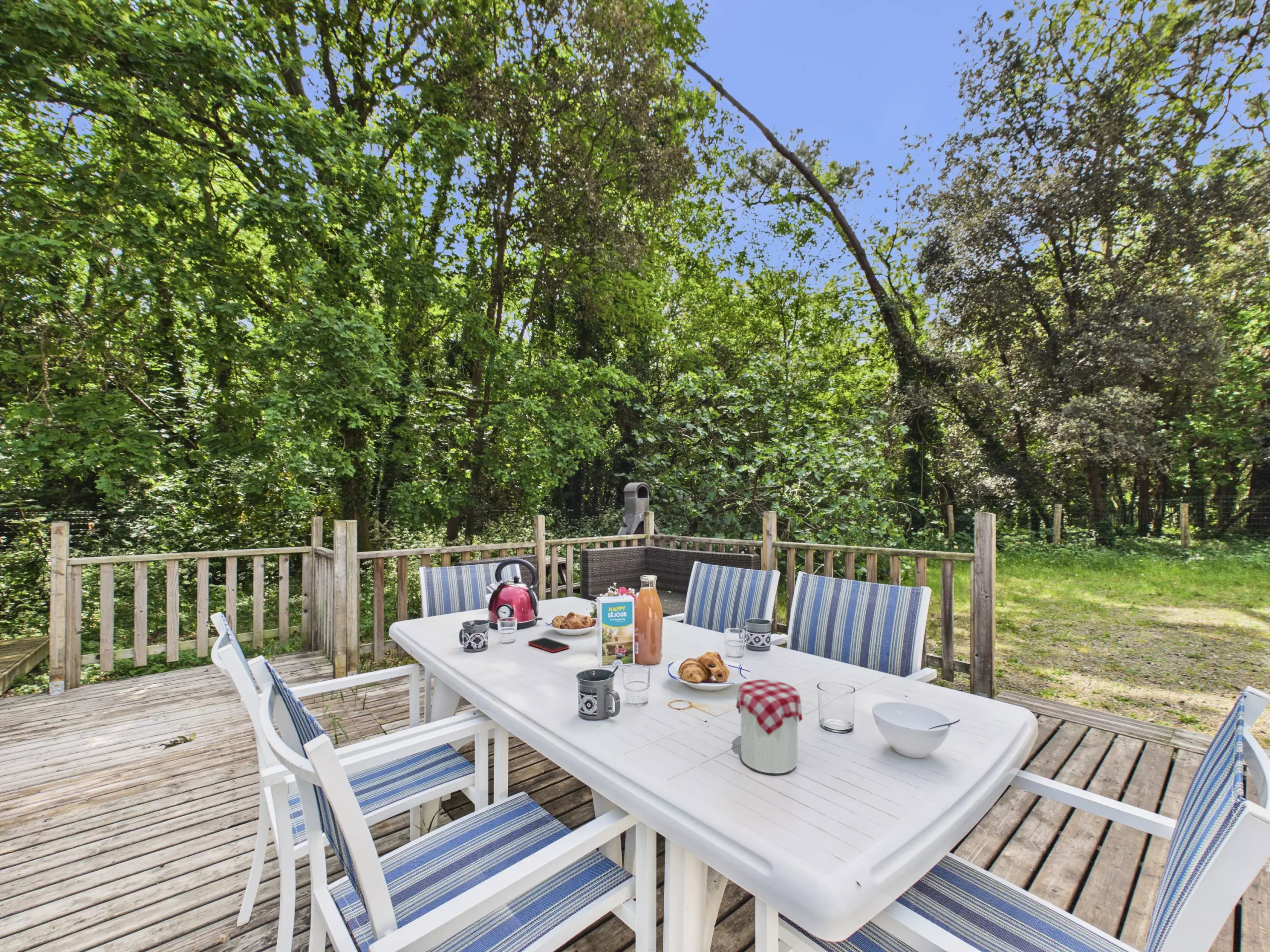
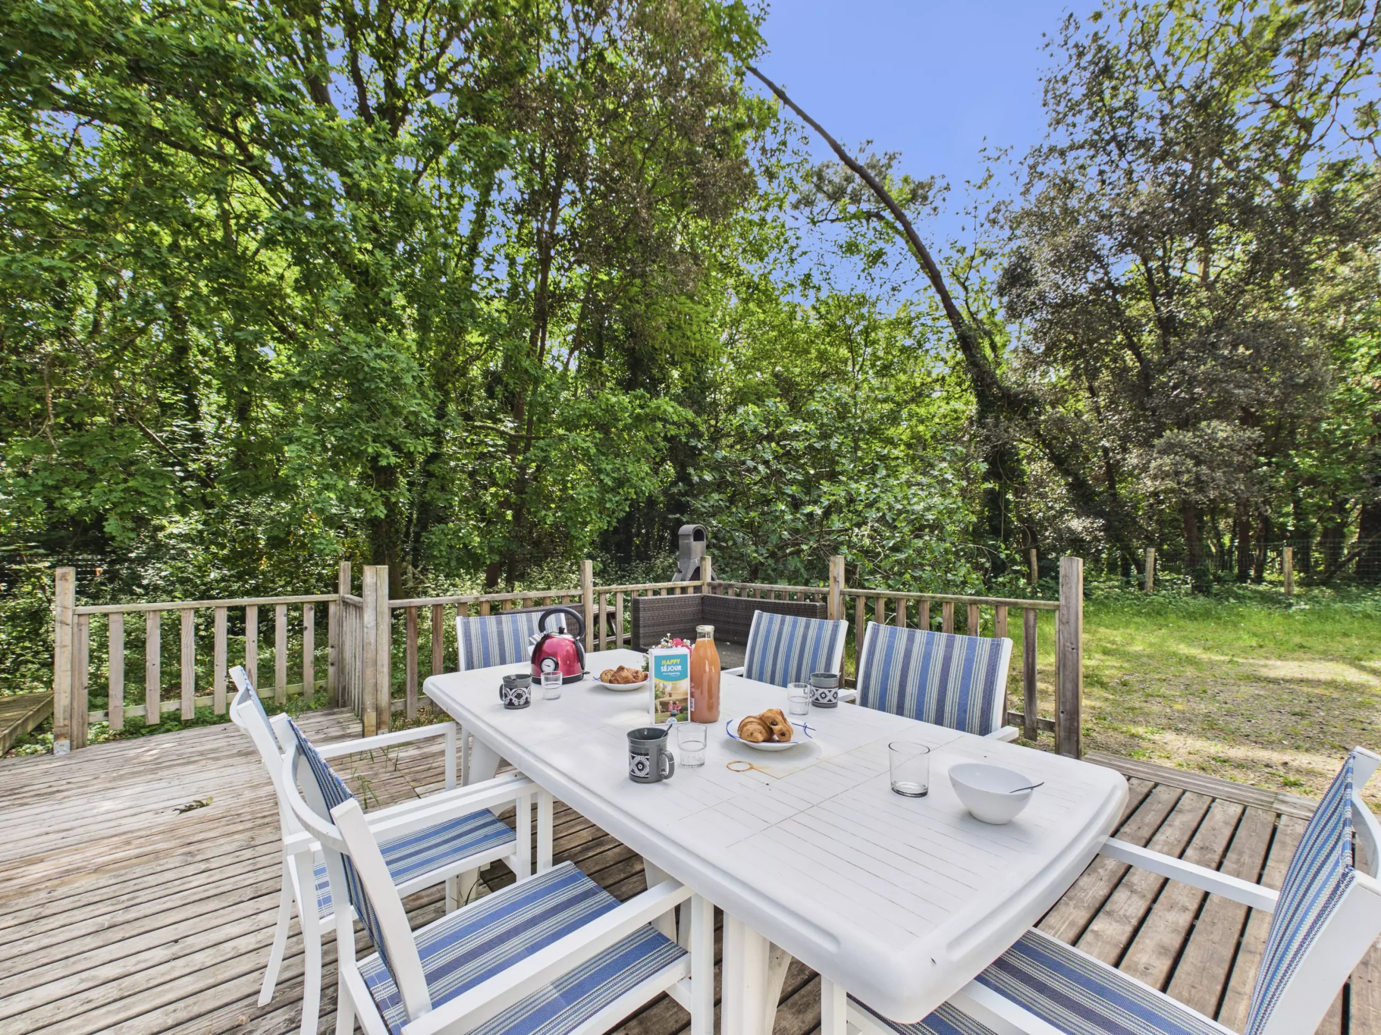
- cell phone (548, 645)
- jam jar (769, 724)
